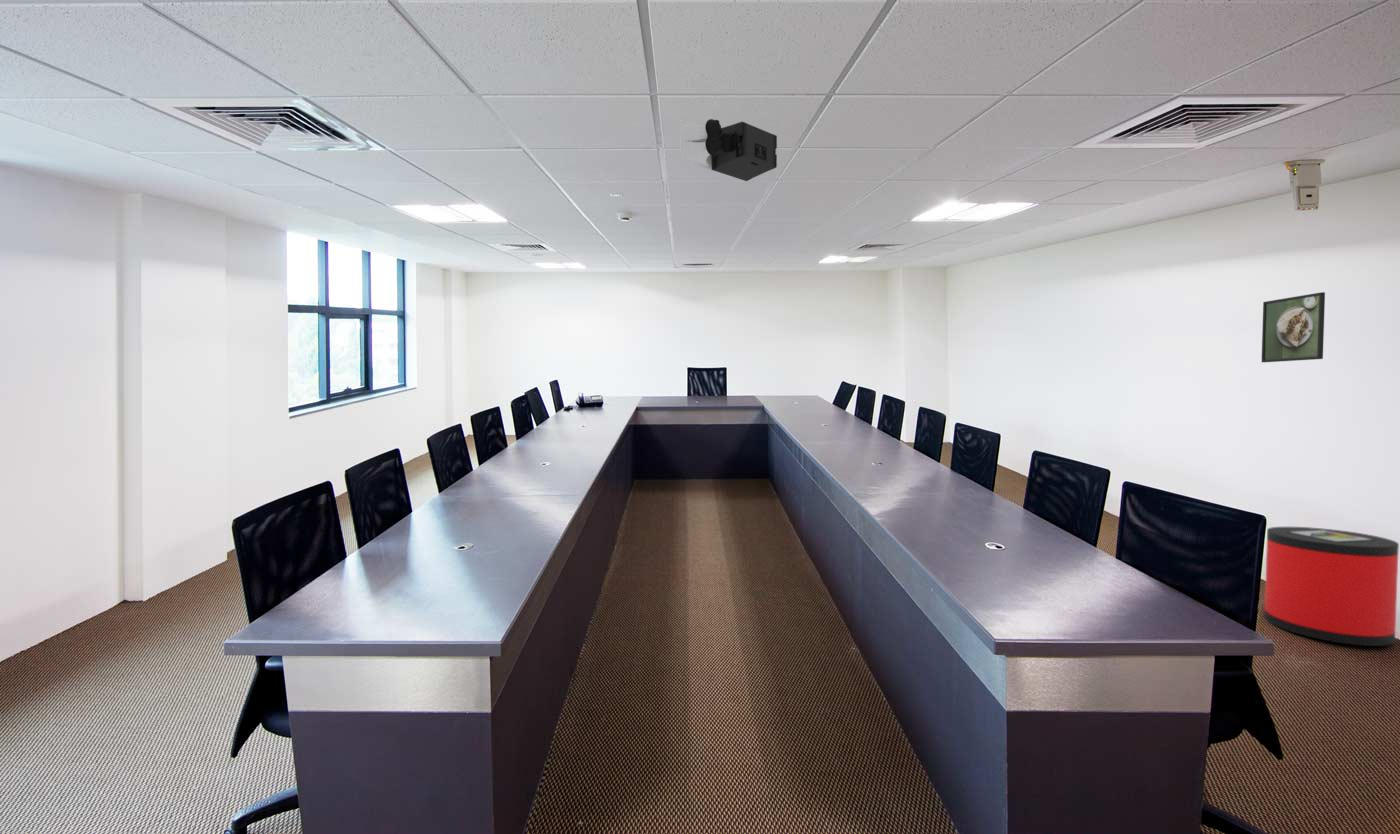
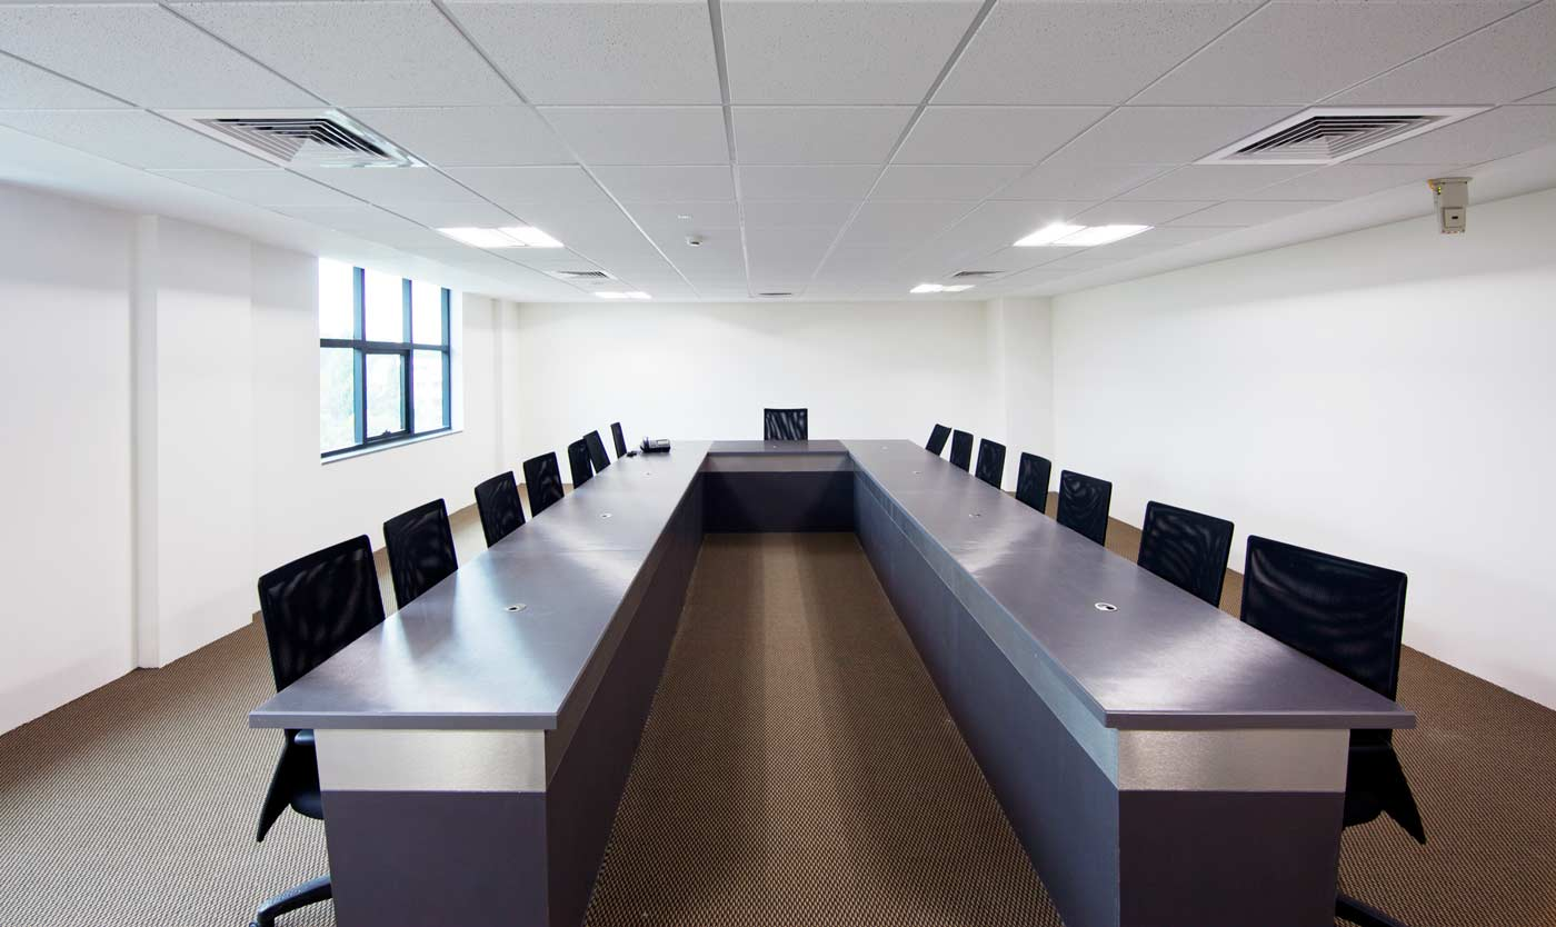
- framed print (1291, 329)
- projector (729, 149)
- trash can (1328, 582)
